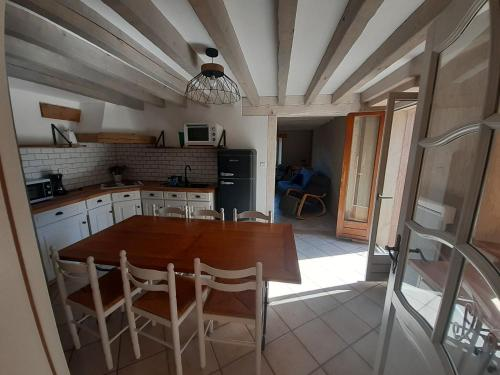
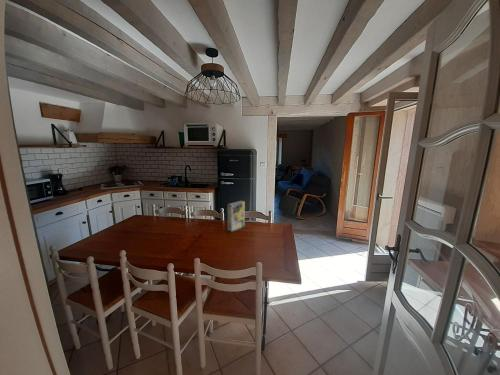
+ cereal box (236, 215)
